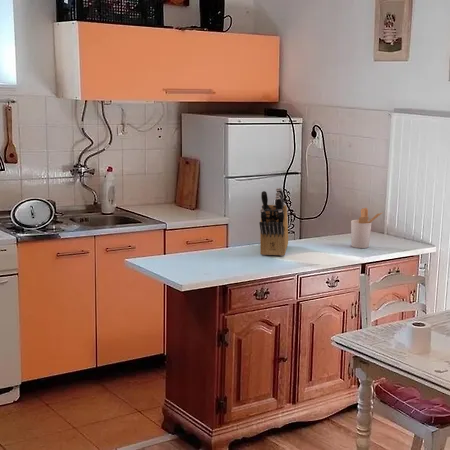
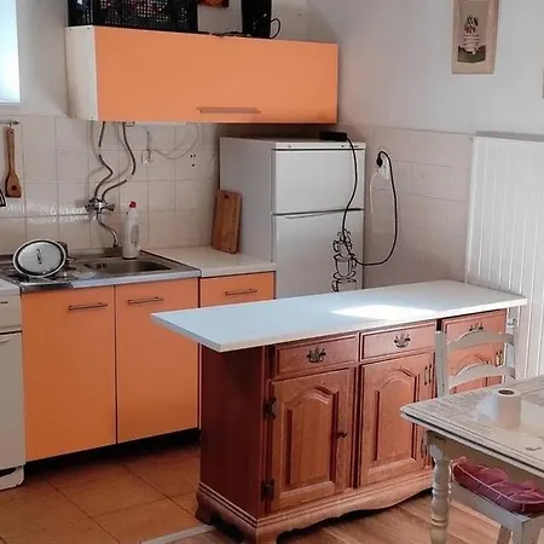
- knife block (274, 218)
- utensil holder (366, 228)
